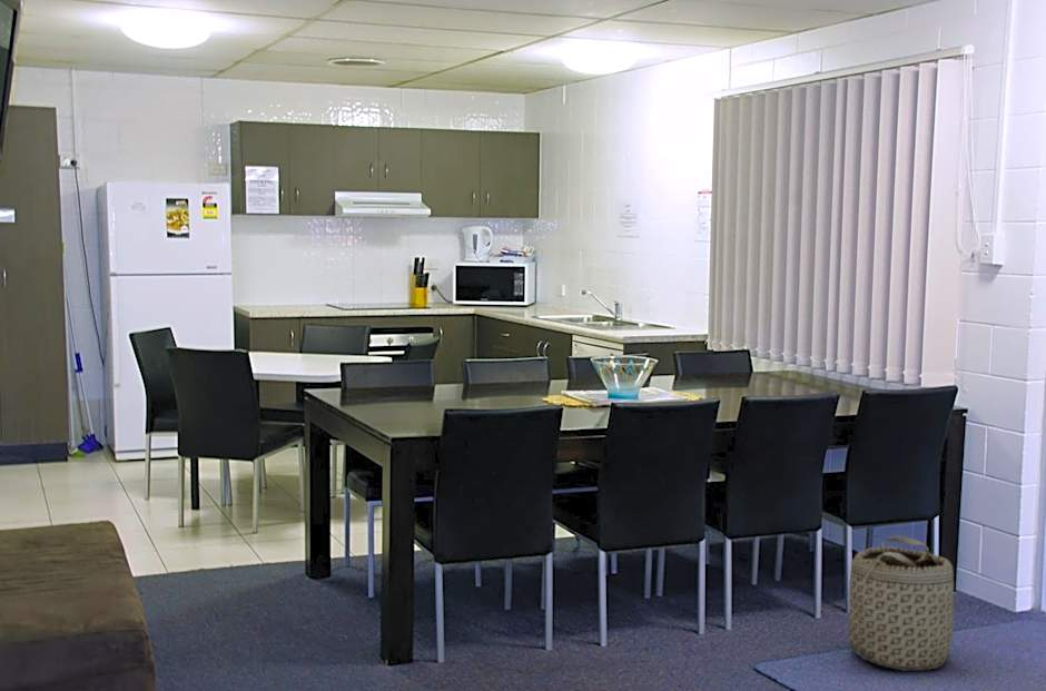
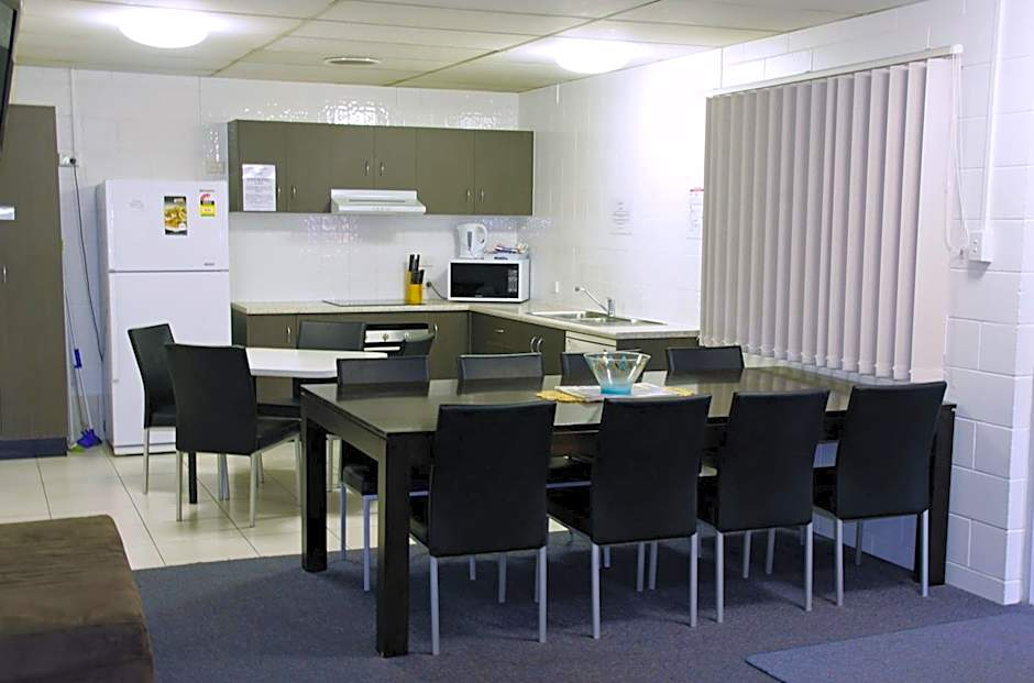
- basket (905, 599)
